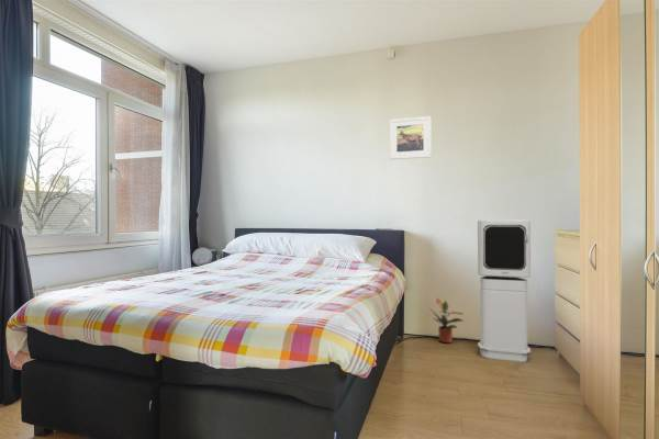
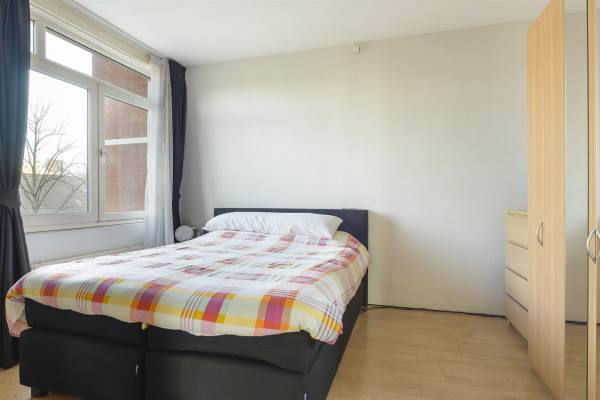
- air purifier (501, 285)
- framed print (410, 138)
- potted plant (446, 320)
